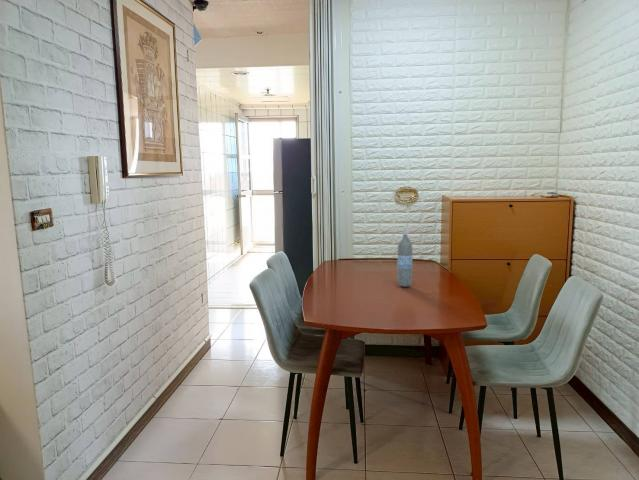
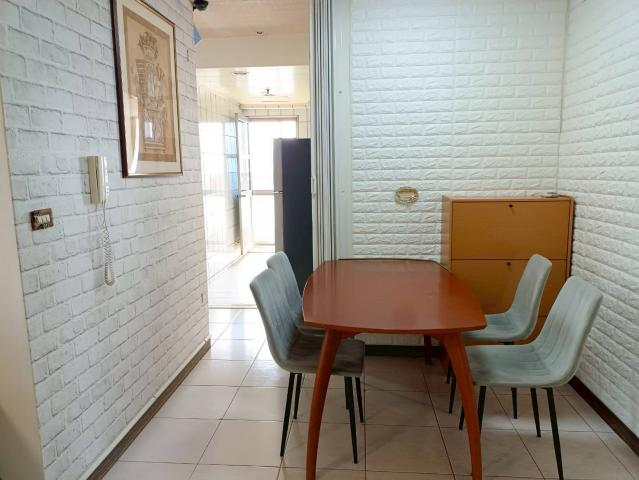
- water bottle (404, 259)
